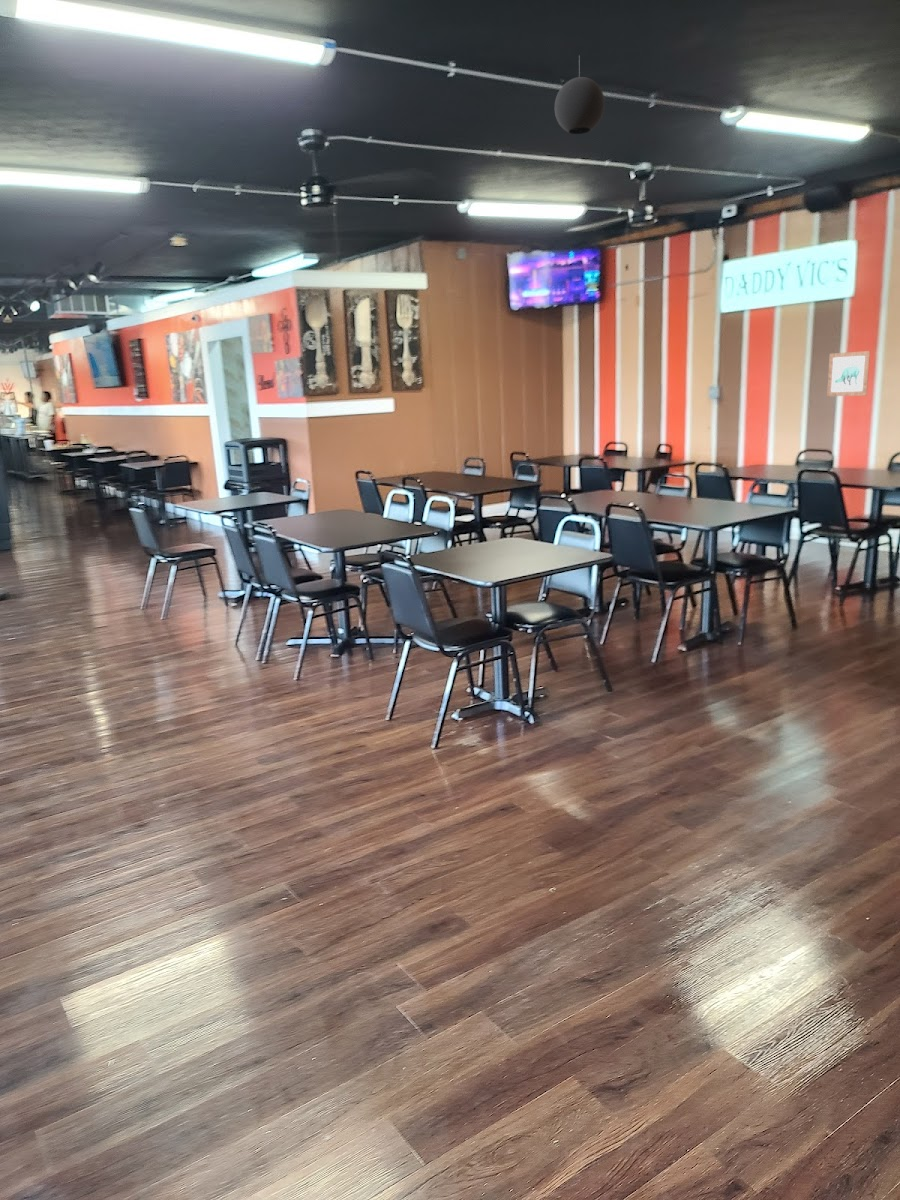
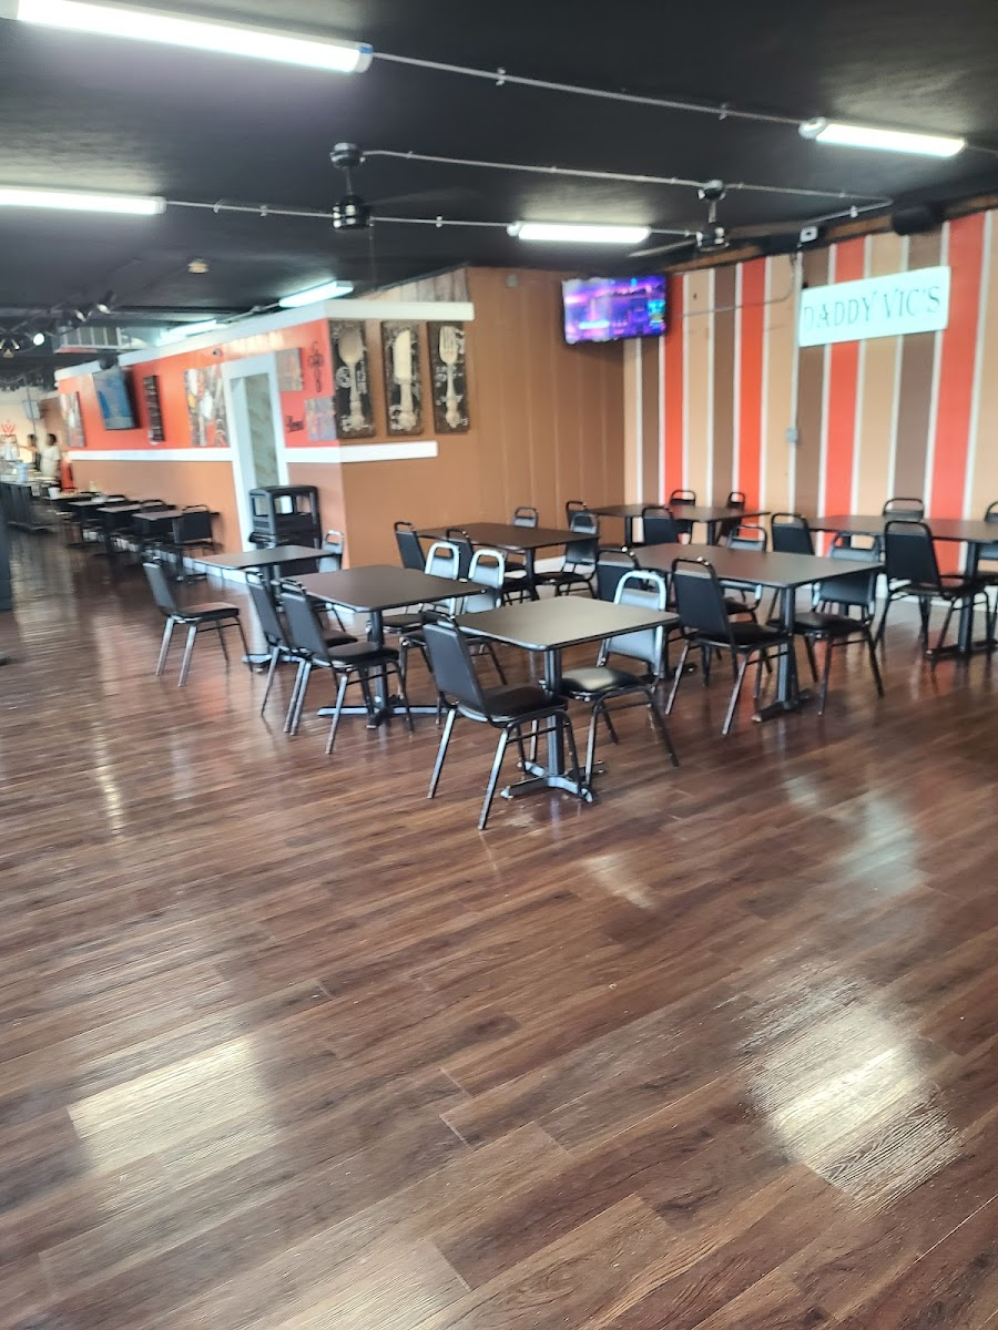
- pendant light (579, 93)
- wall art (848, 374)
